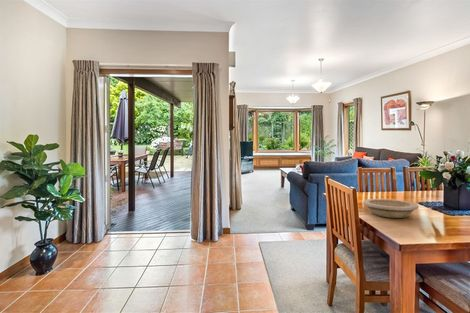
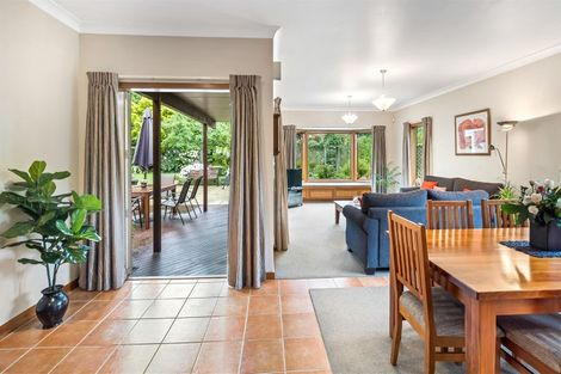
- bowl (389, 208)
